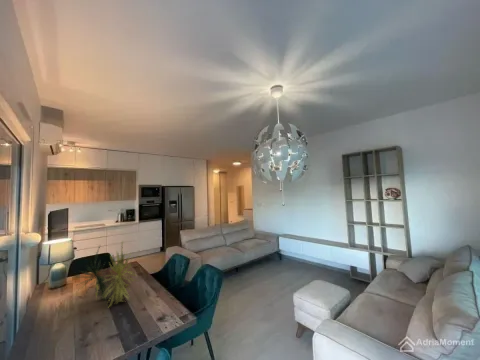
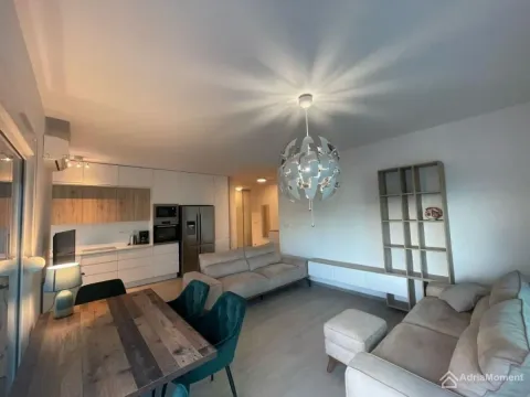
- plant (108, 272)
